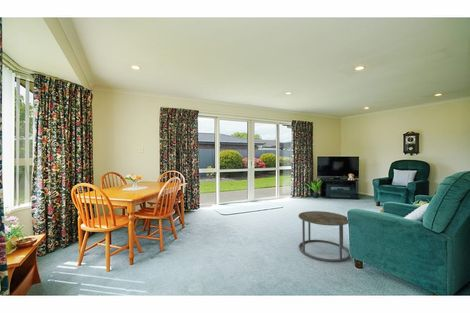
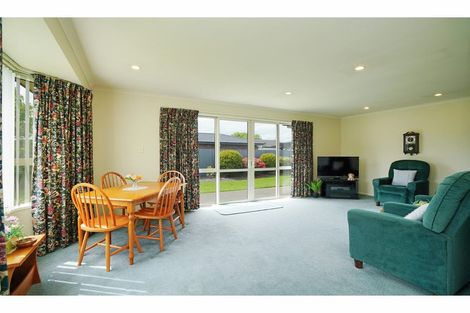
- side table (323, 240)
